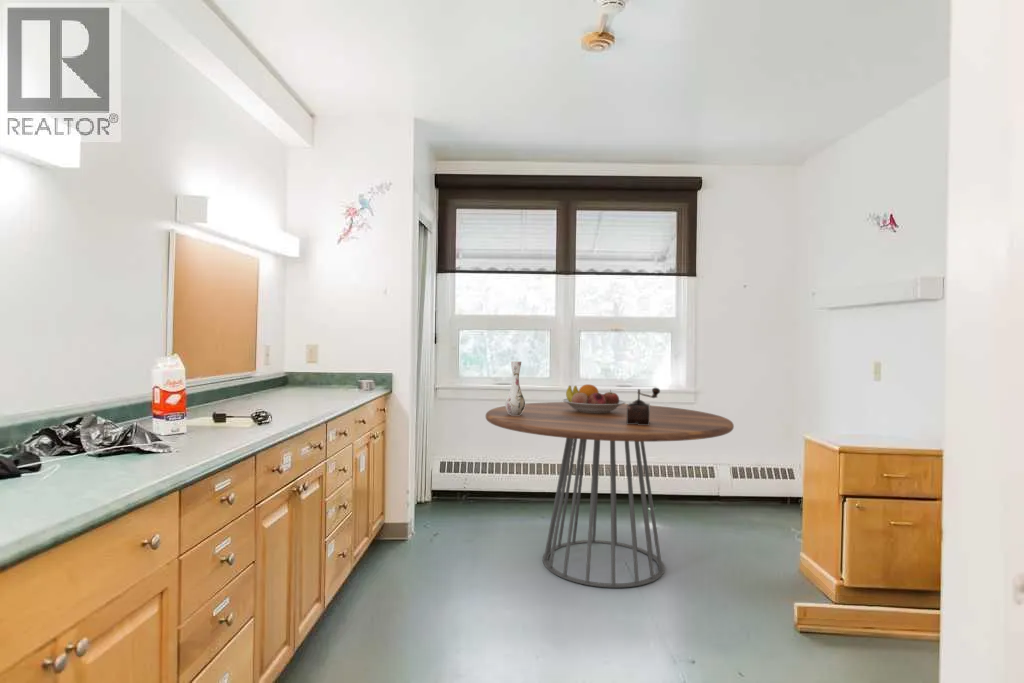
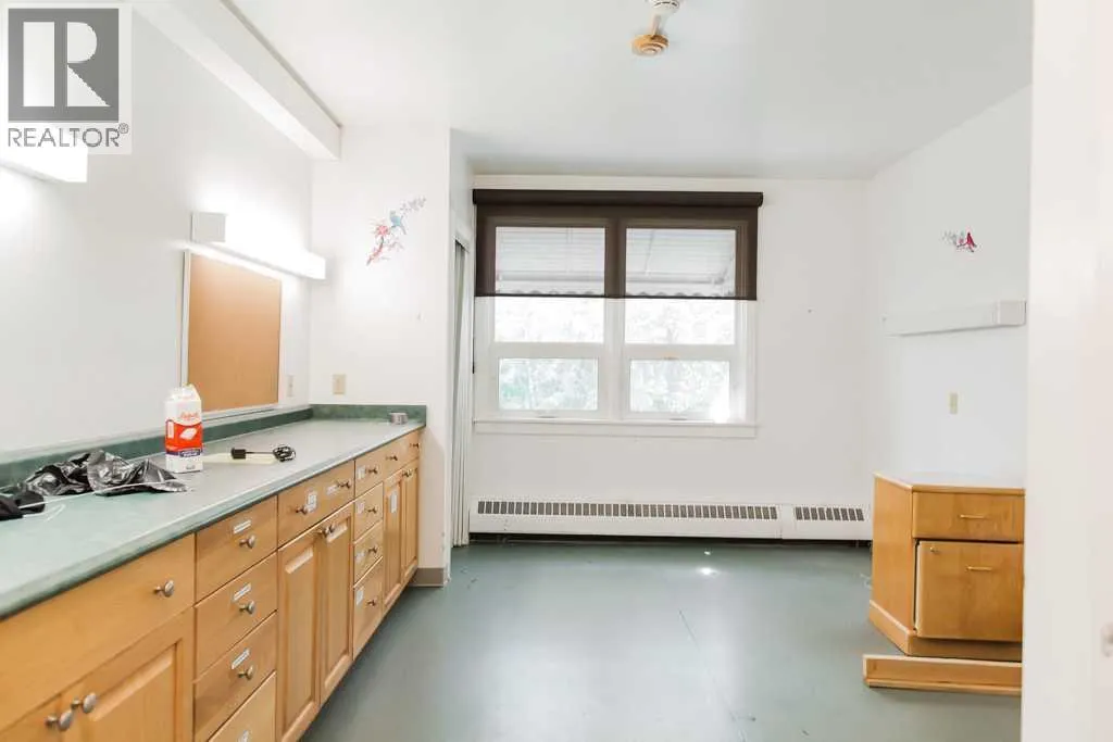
- dining table (597, 488)
- fruit bowl (593, 398)
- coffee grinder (643, 404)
- vase (515, 387)
